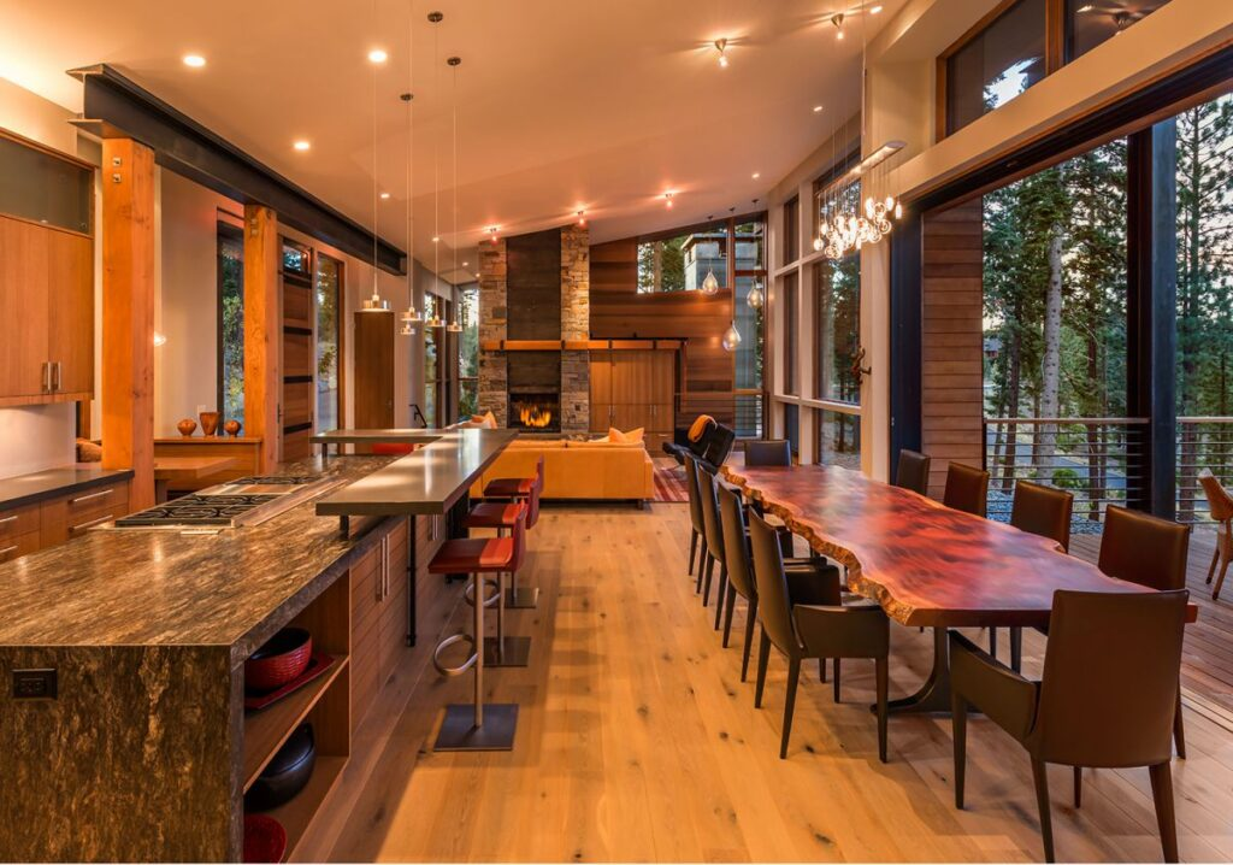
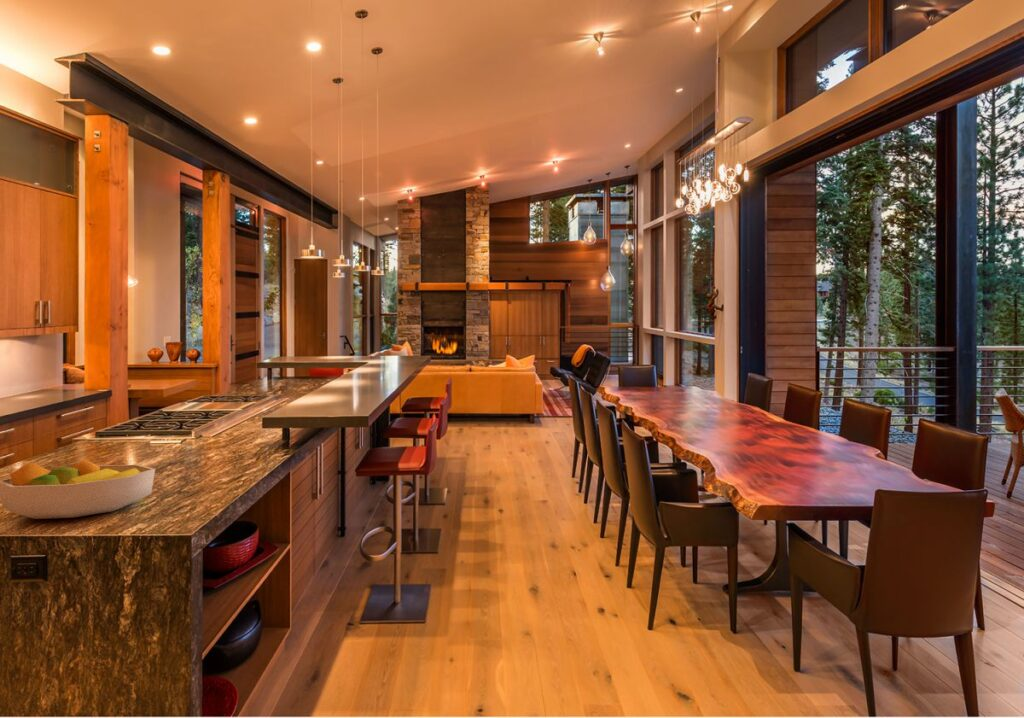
+ fruit bowl (80, 483)
